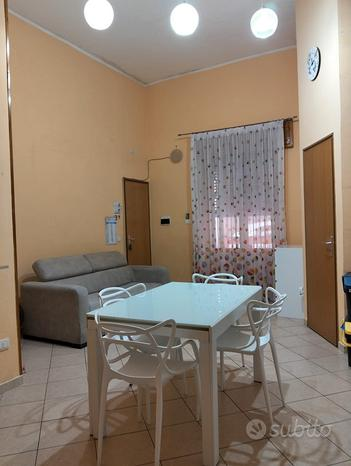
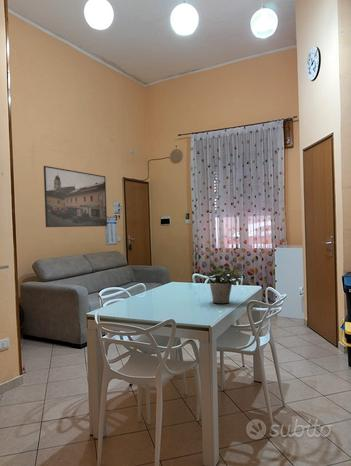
+ potted plant (223, 282)
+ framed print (78, 199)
